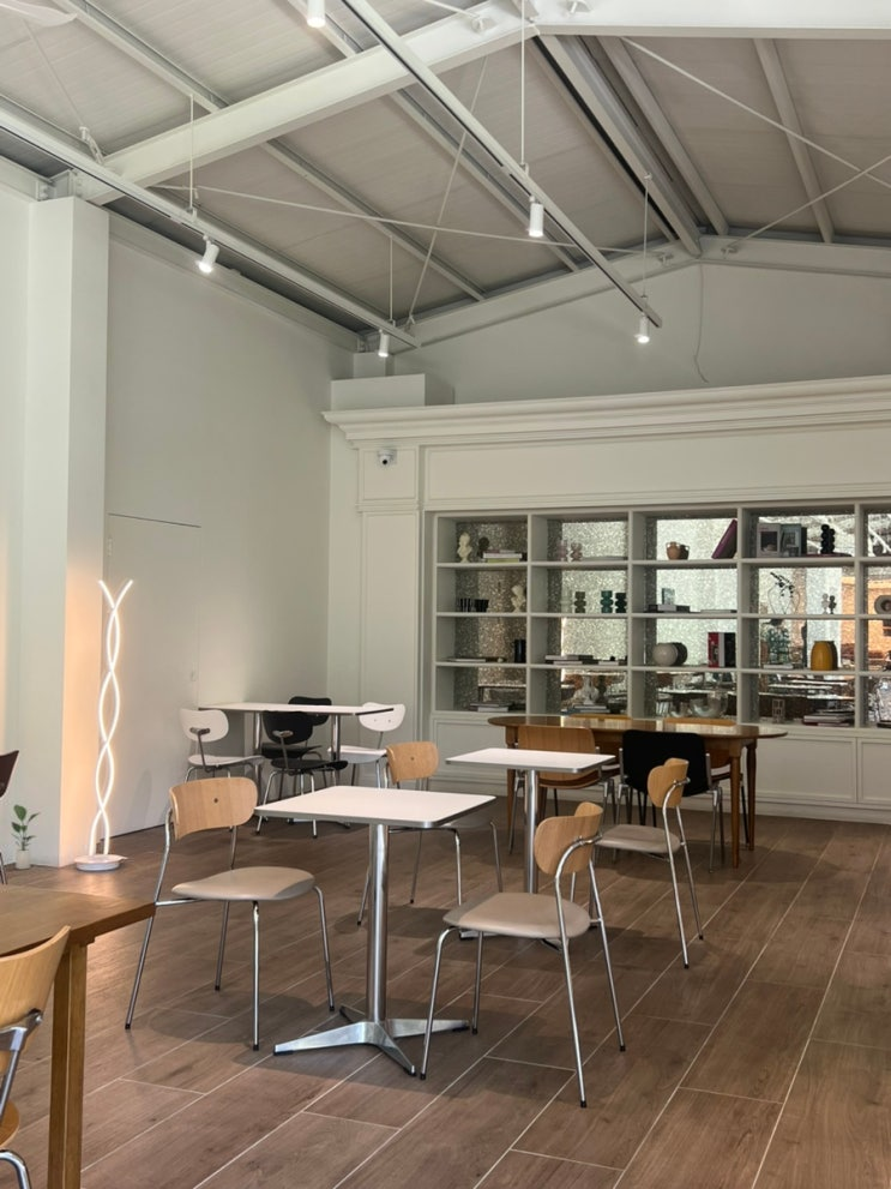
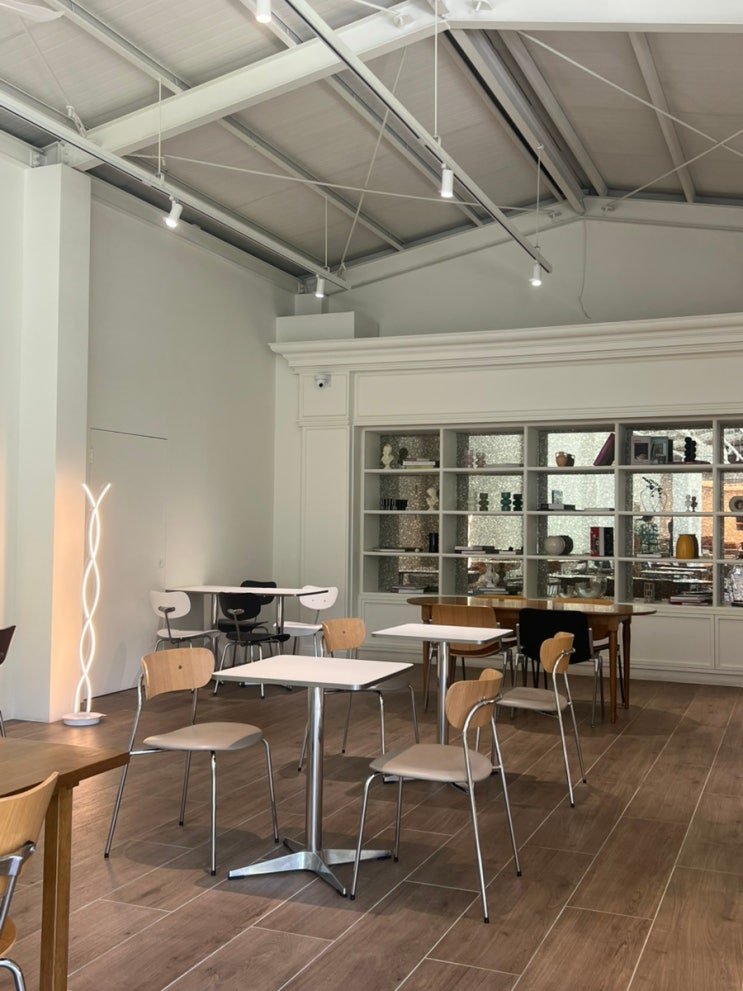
- potted plant (23, 837)
